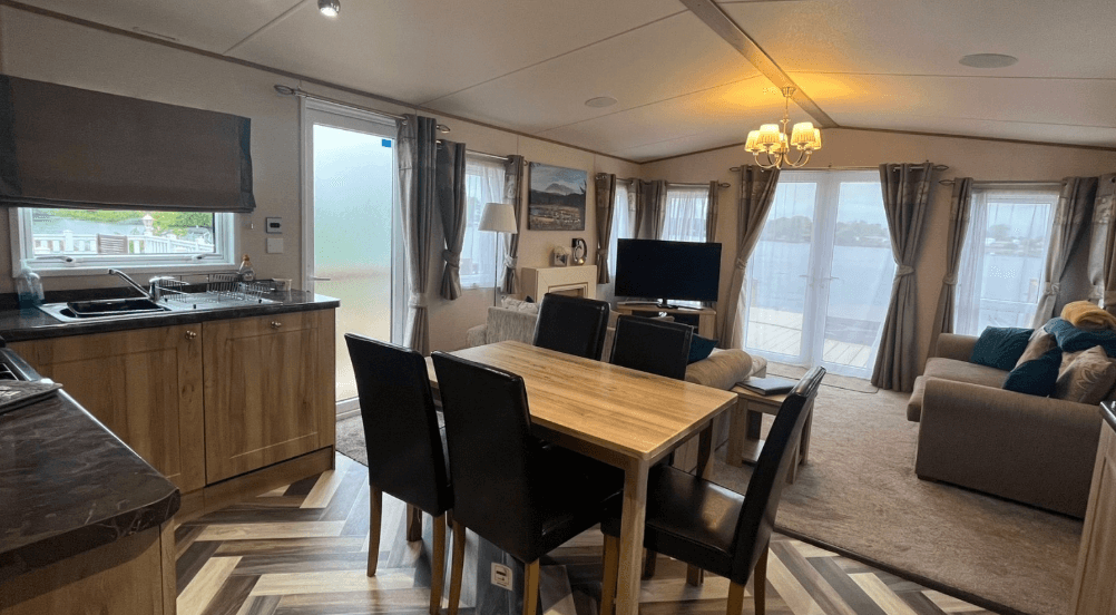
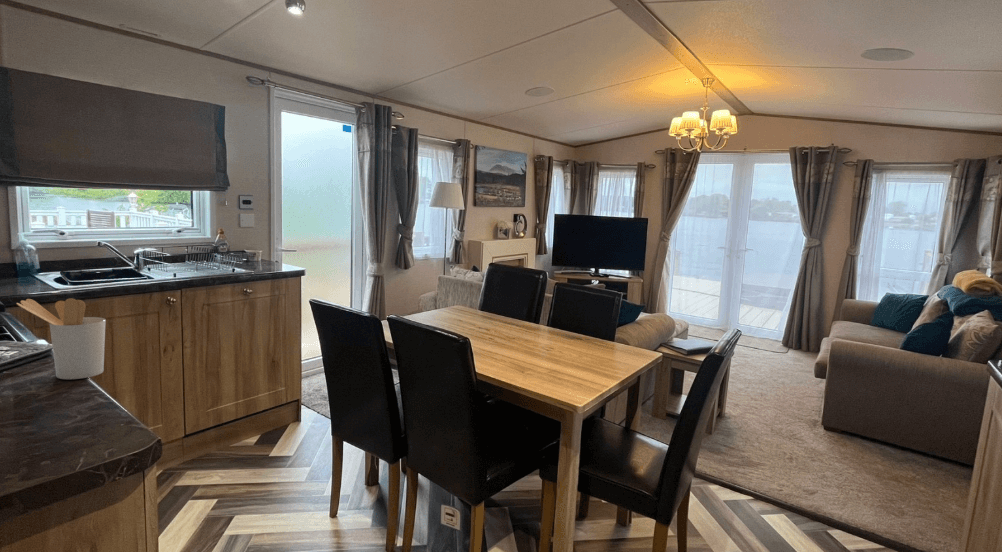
+ utensil holder (63, 335)
